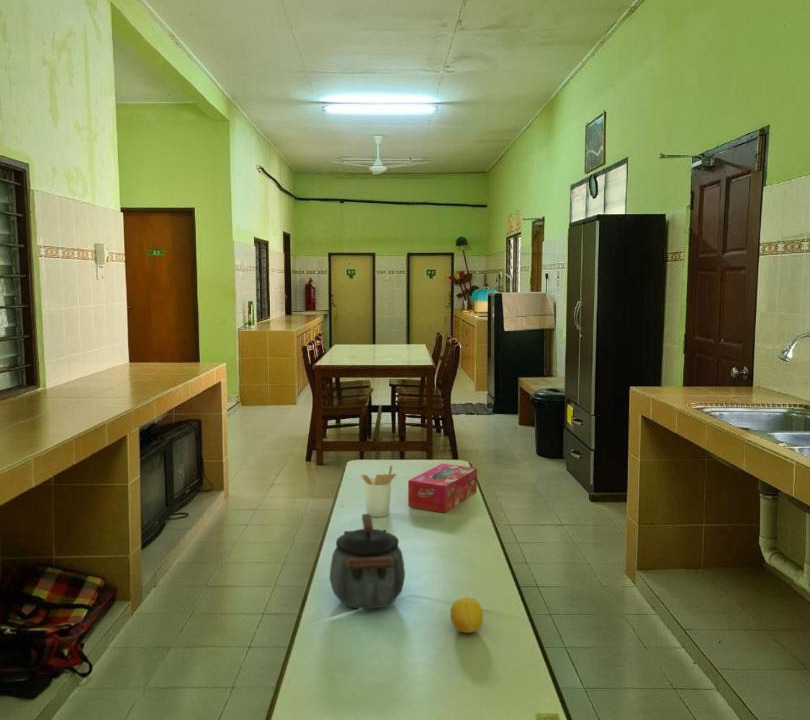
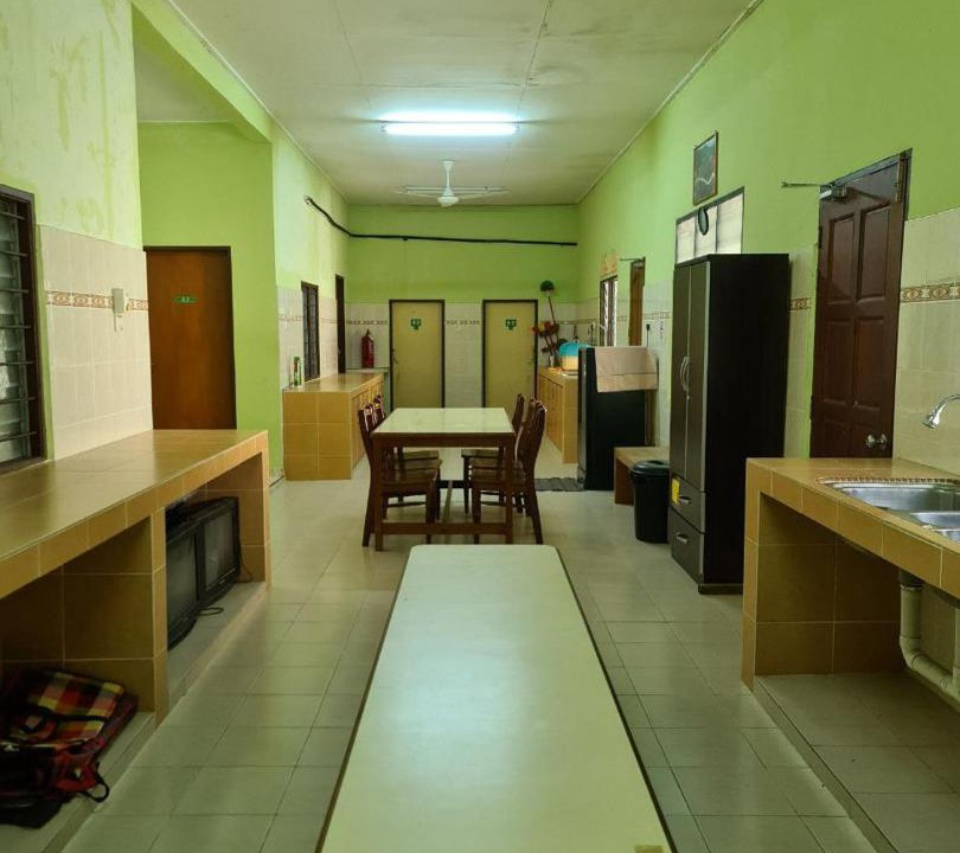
- utensil holder (380, 491)
- fruit (466, 614)
- kettle (367, 560)
- tissue box (443, 486)
